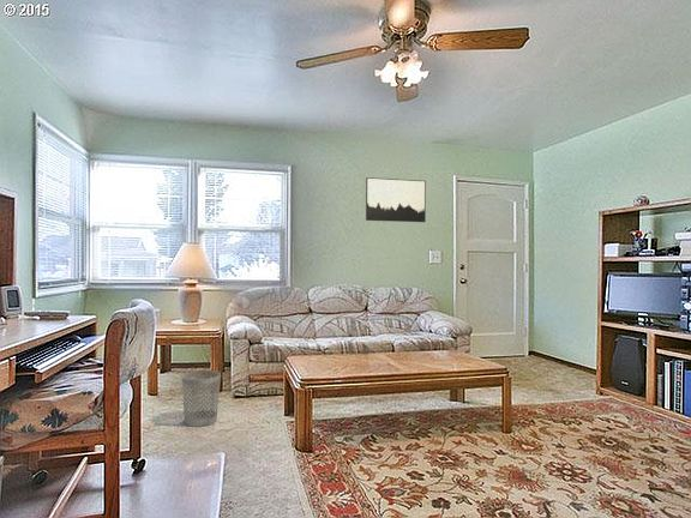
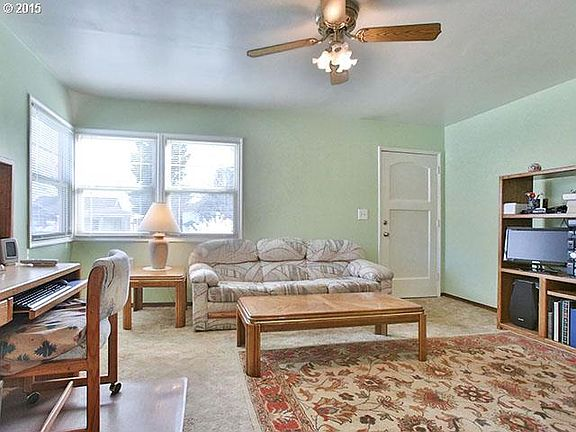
- wall art (396, 200)
- wastebasket (200, 397)
